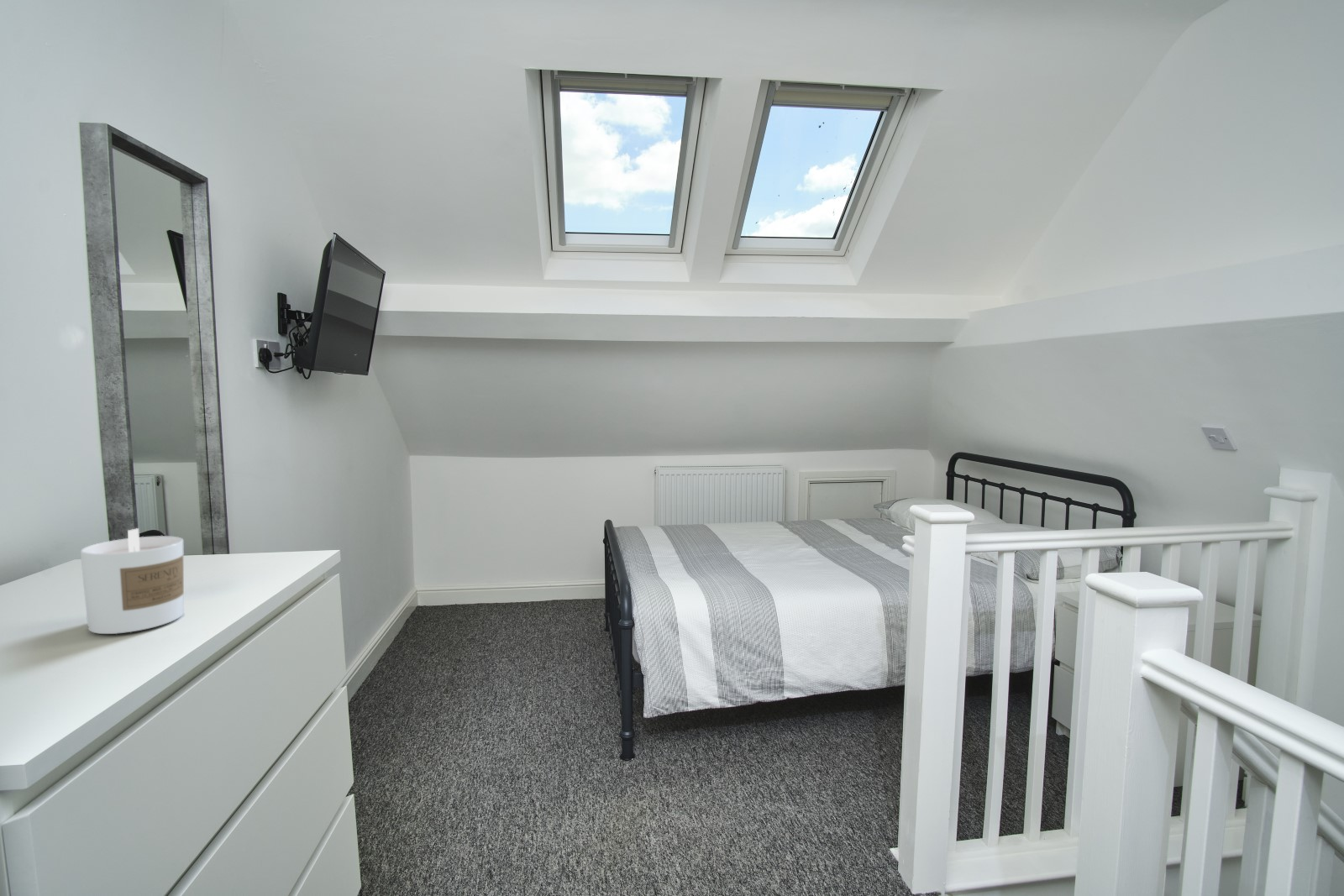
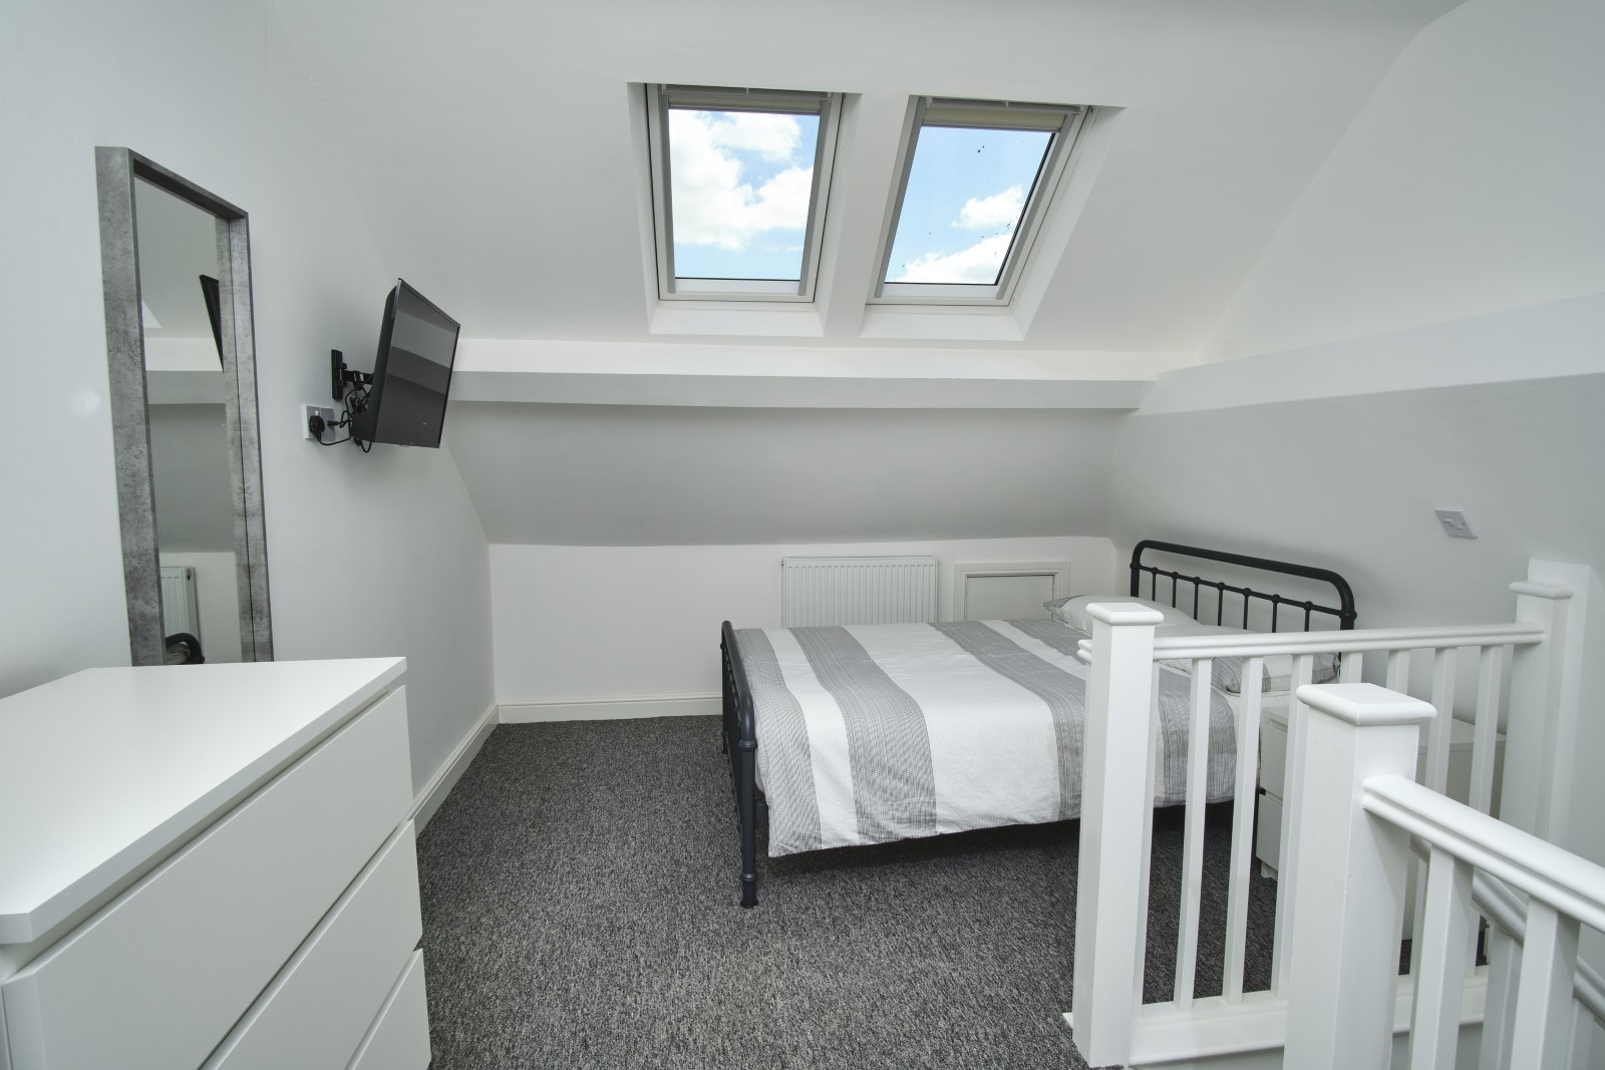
- candle (135, 575)
